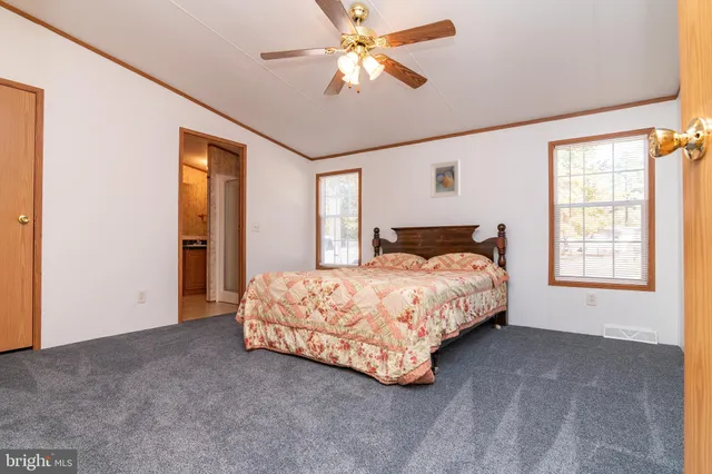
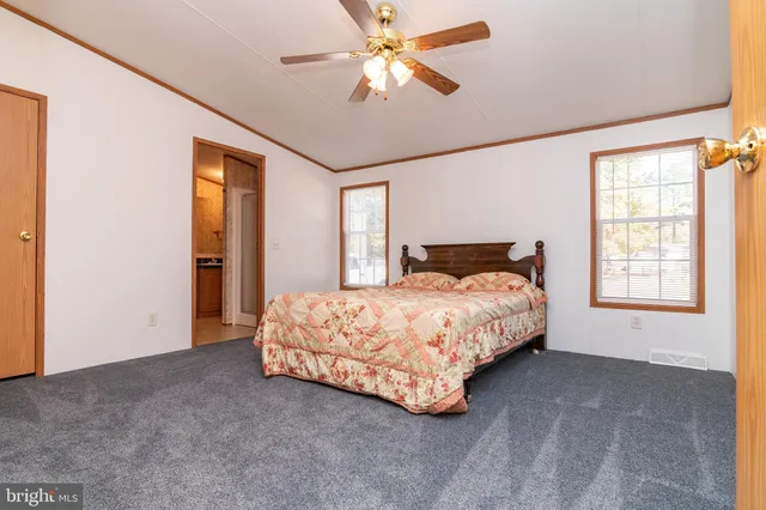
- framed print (445, 179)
